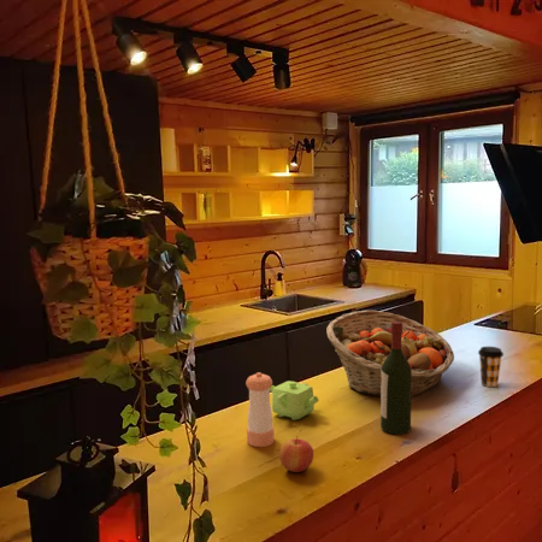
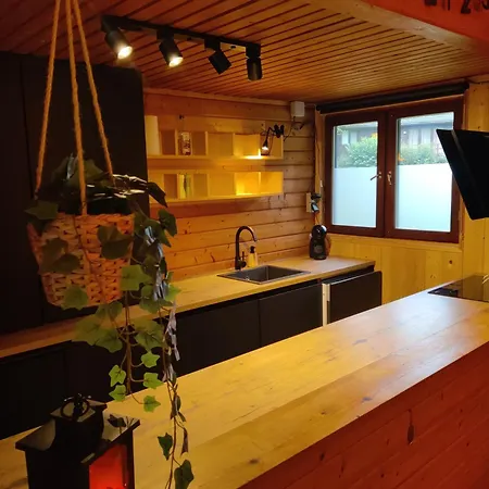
- apple (296, 453)
- teapot (293, 399)
- wine bottle (395, 376)
- pepper shaker (259, 407)
- fruit basket (389, 350)
- coffee cup (490, 366)
